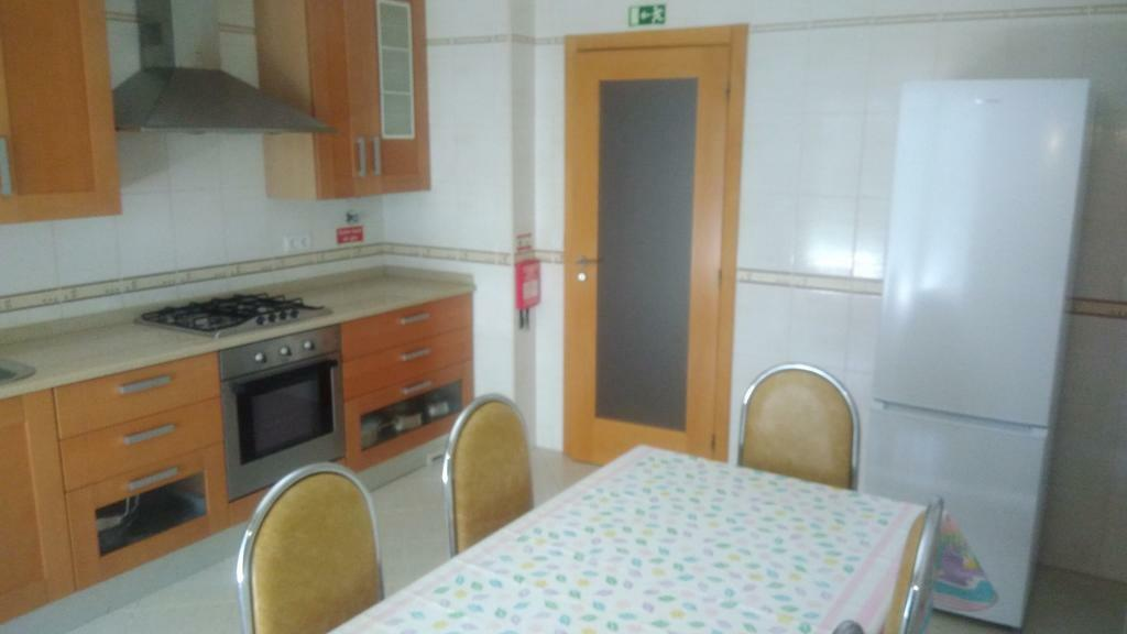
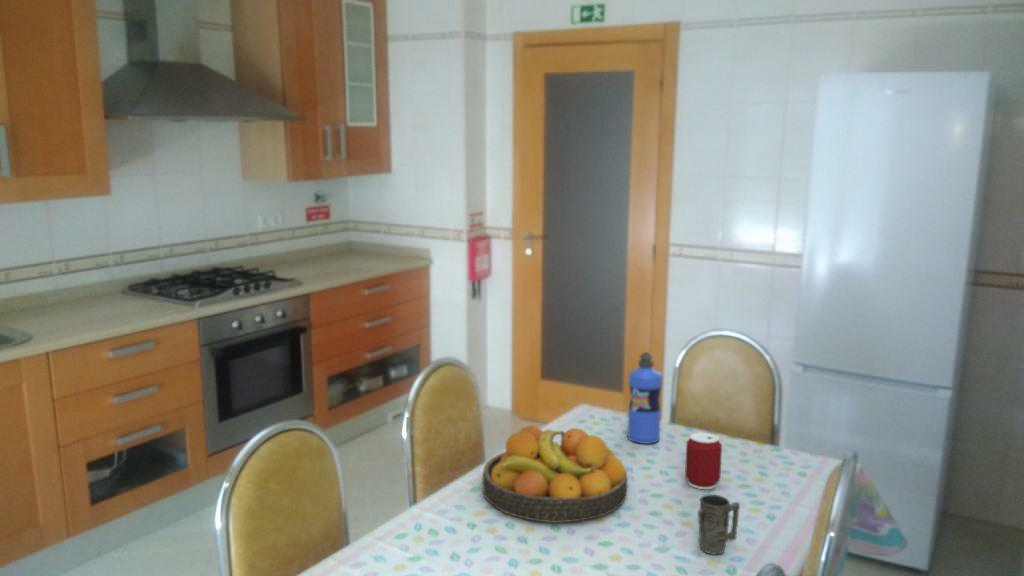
+ fruit bowl (554, 461)
+ water bottle (644, 396)
+ mug (718, 524)
+ can (703, 460)
